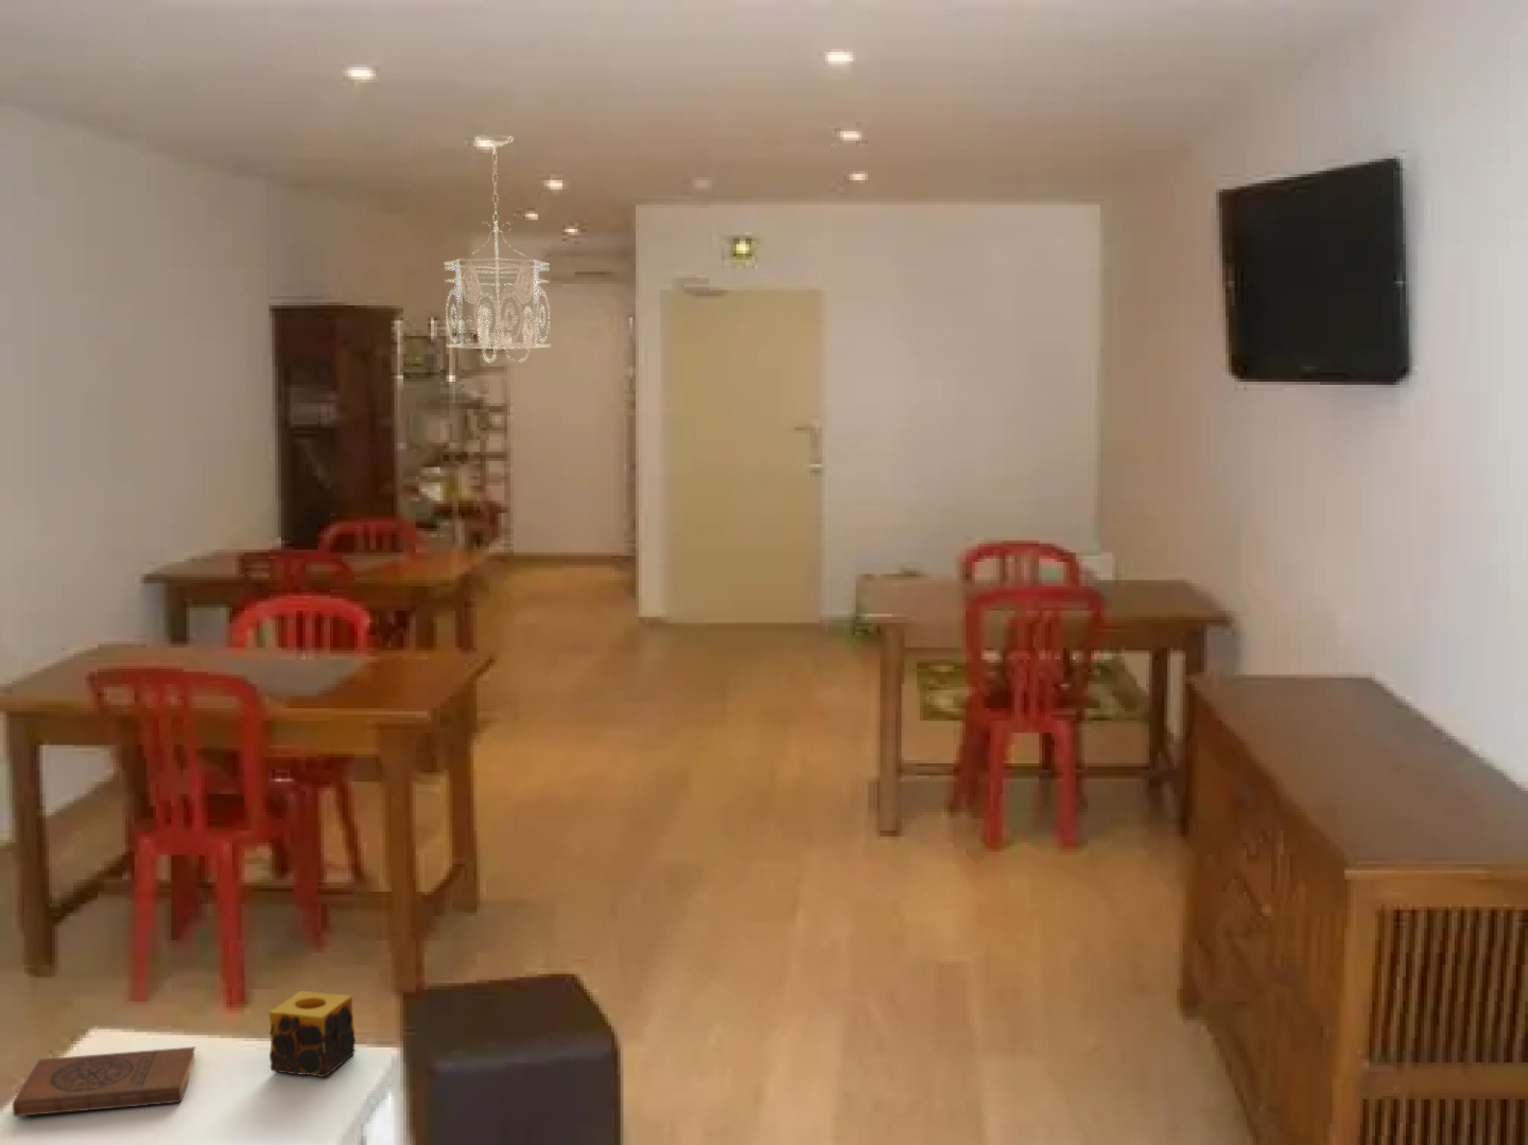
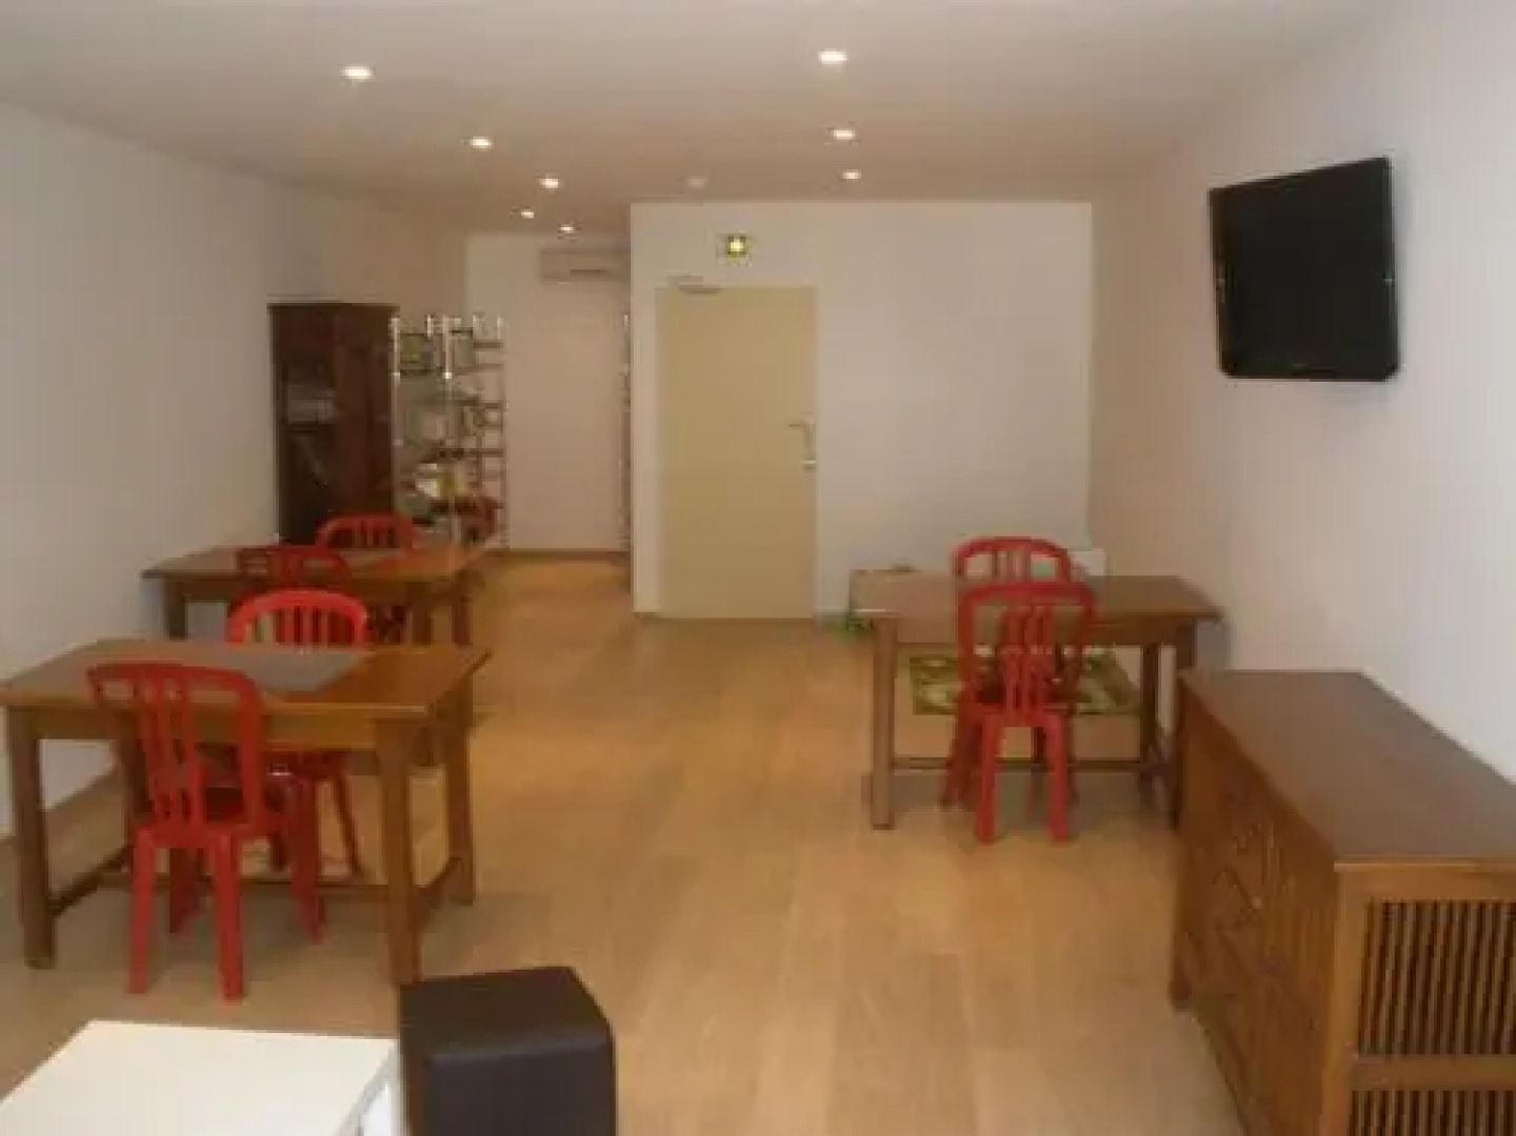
- book (108, 1080)
- pendant lamp (497, 249)
- candle (312, 1033)
